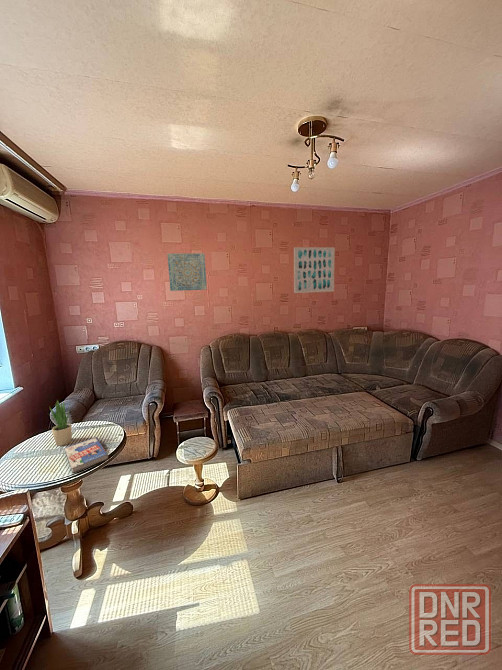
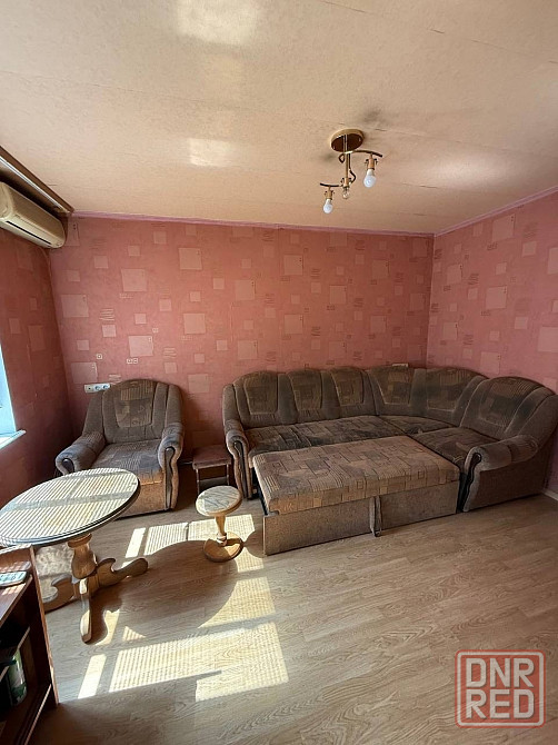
- wall art (187, 272)
- wall art (314, 270)
- potted plant (61, 419)
- book (86, 453)
